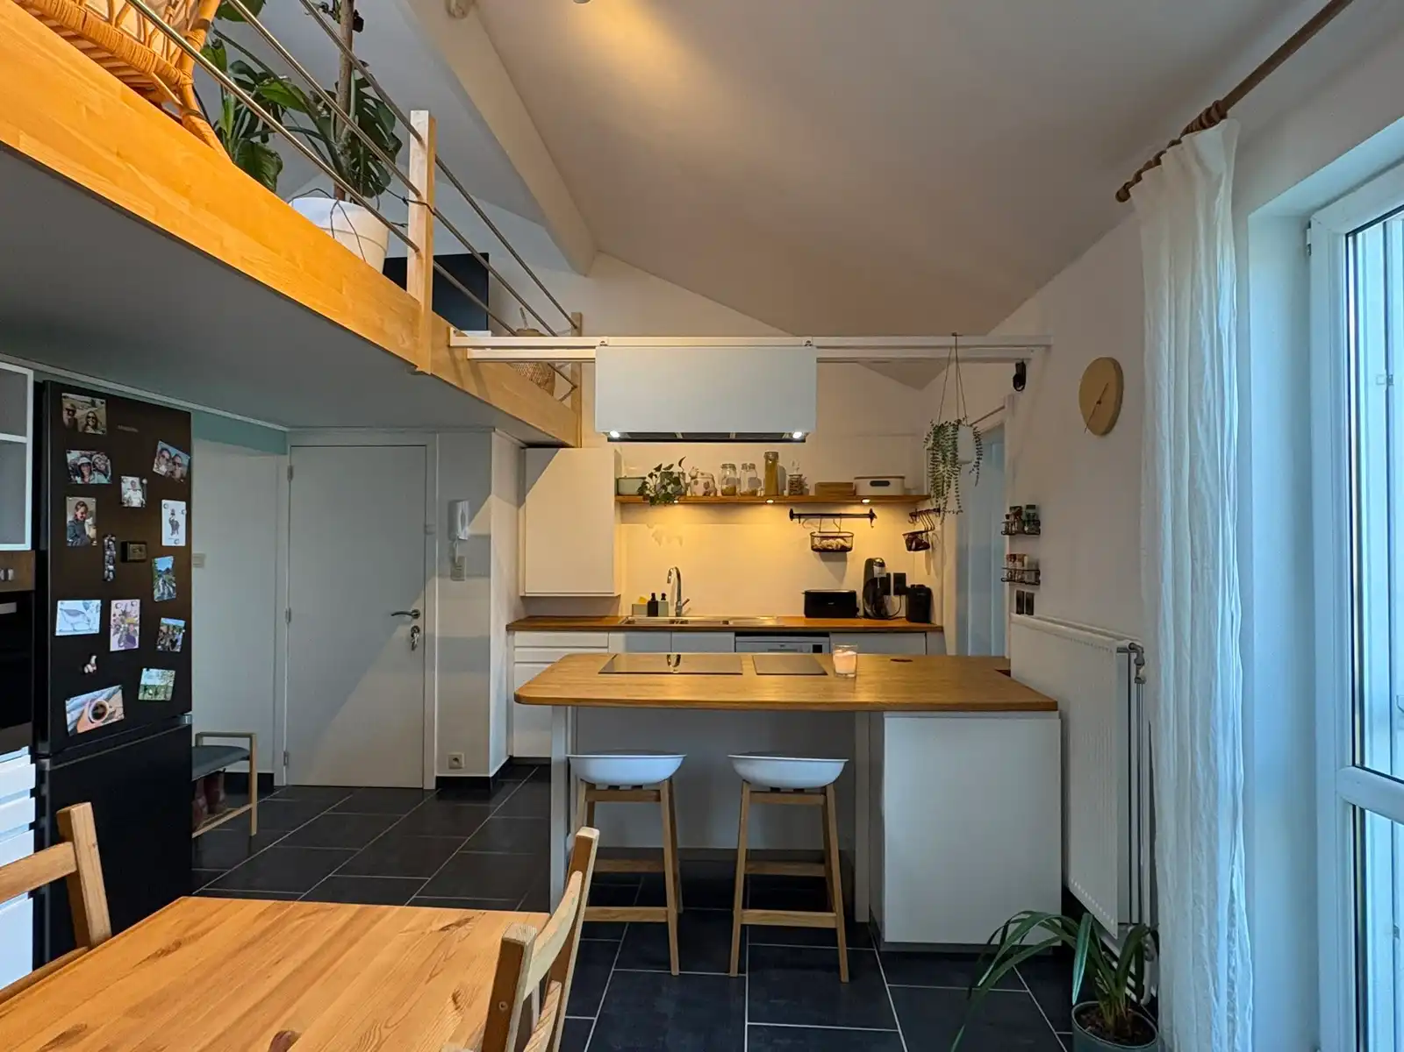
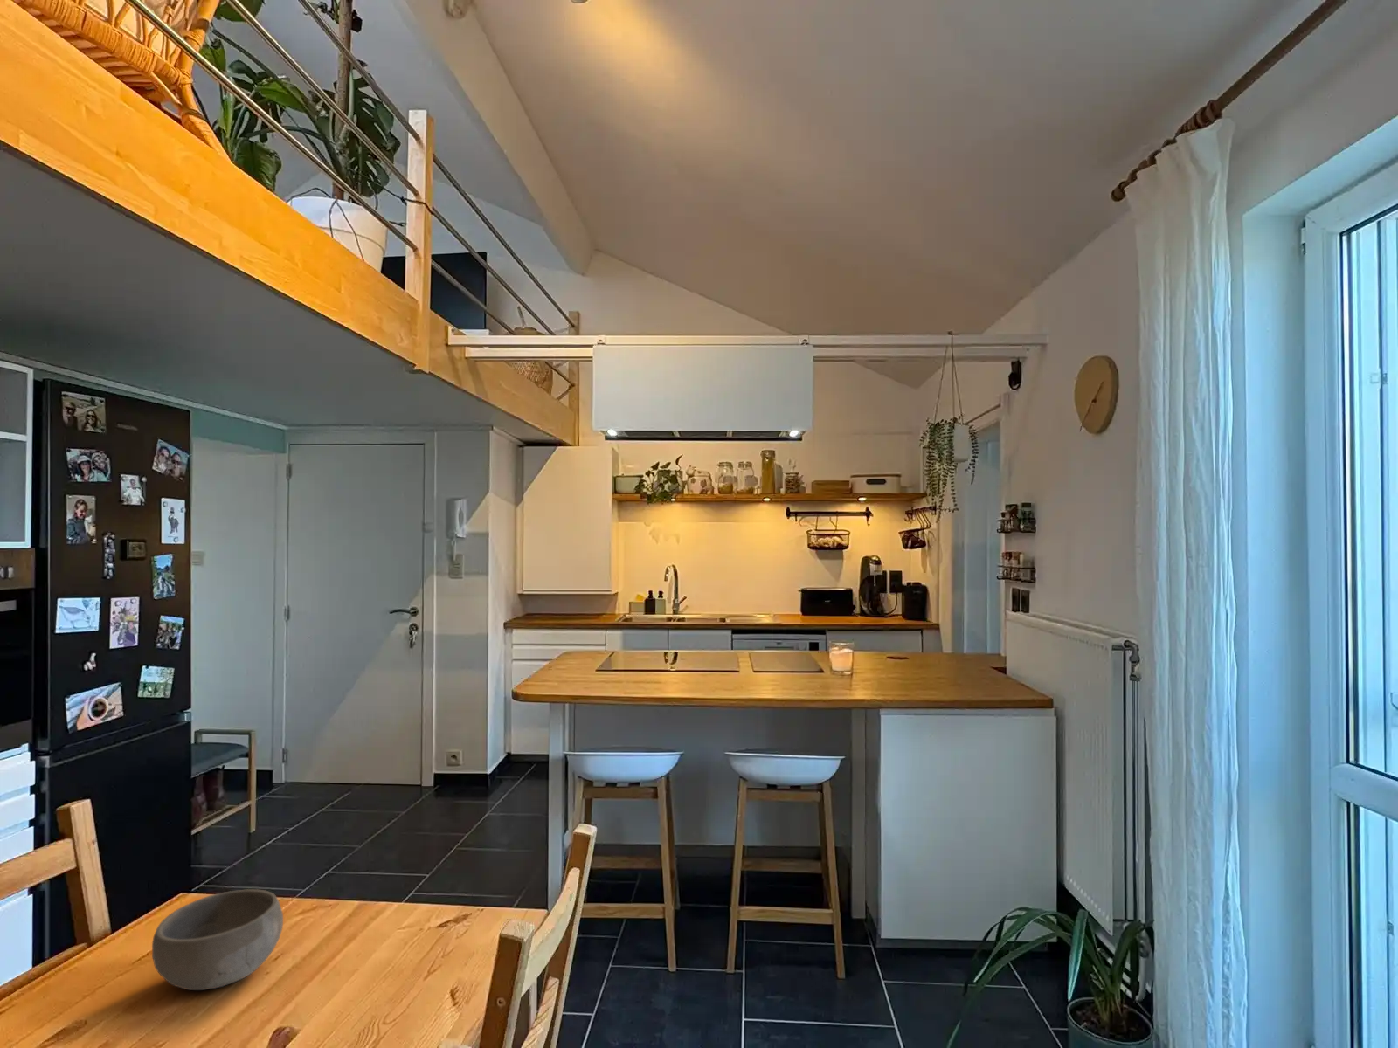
+ bowl (219, 942)
